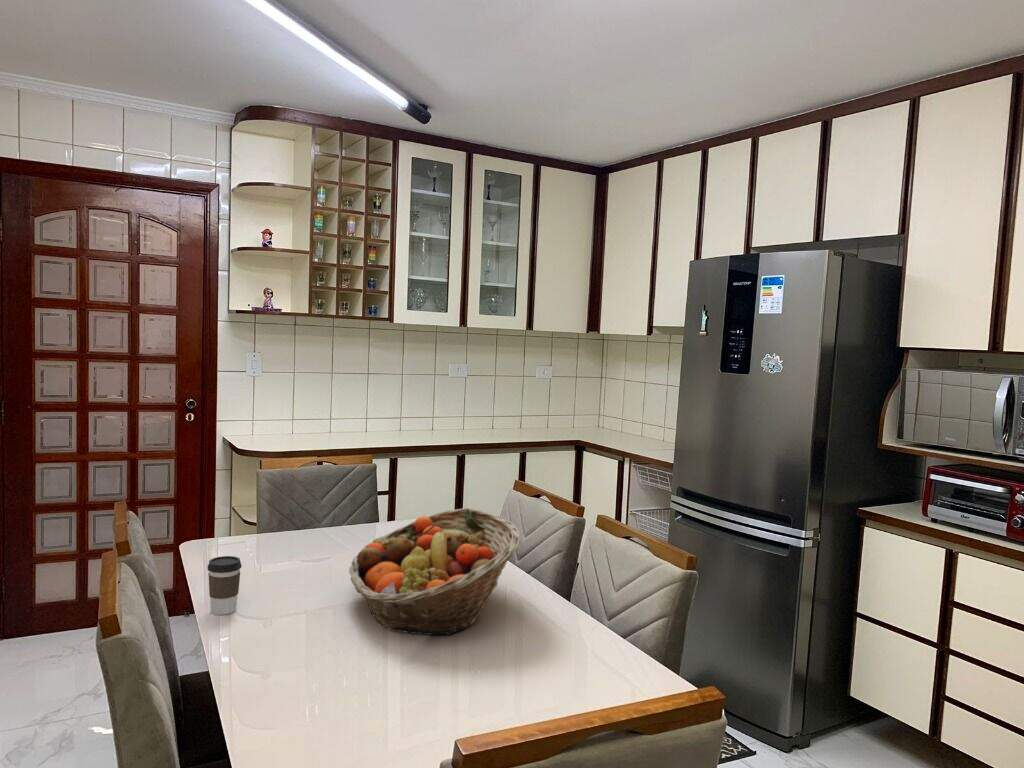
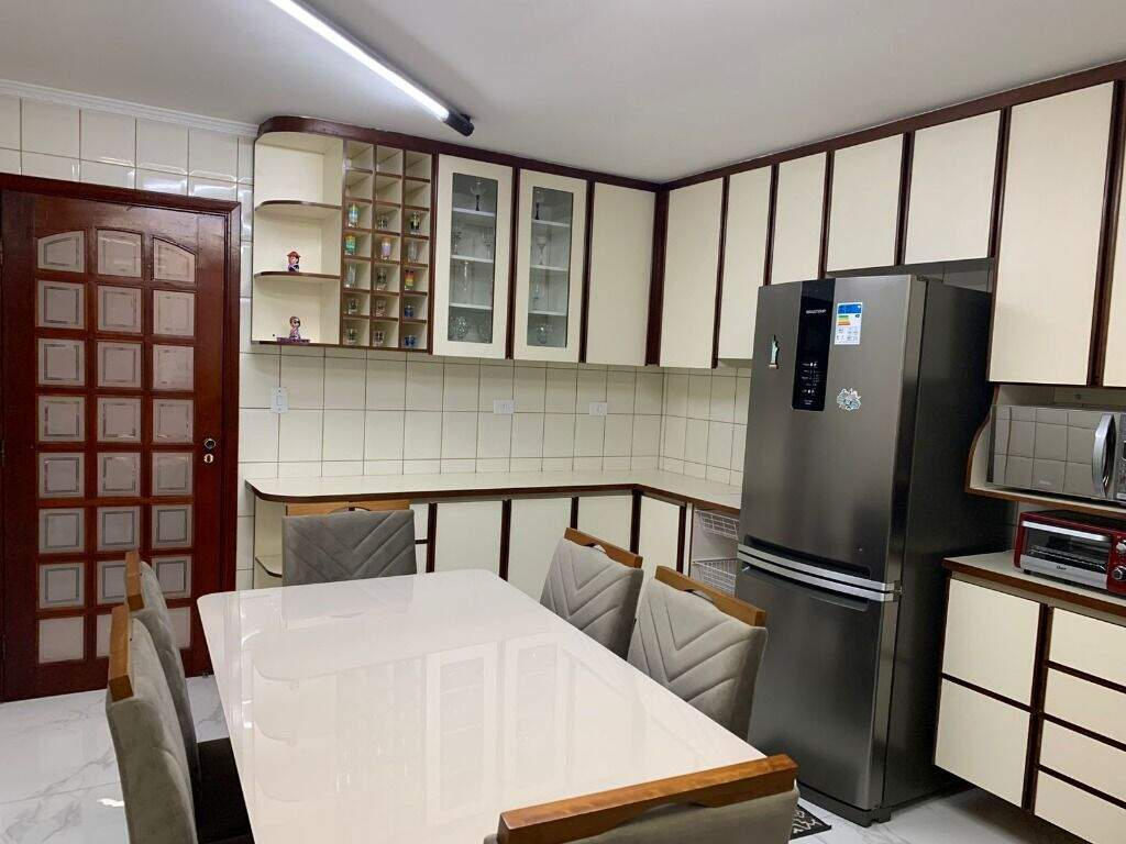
- fruit basket (434, 565)
- coffee cup (224, 585)
